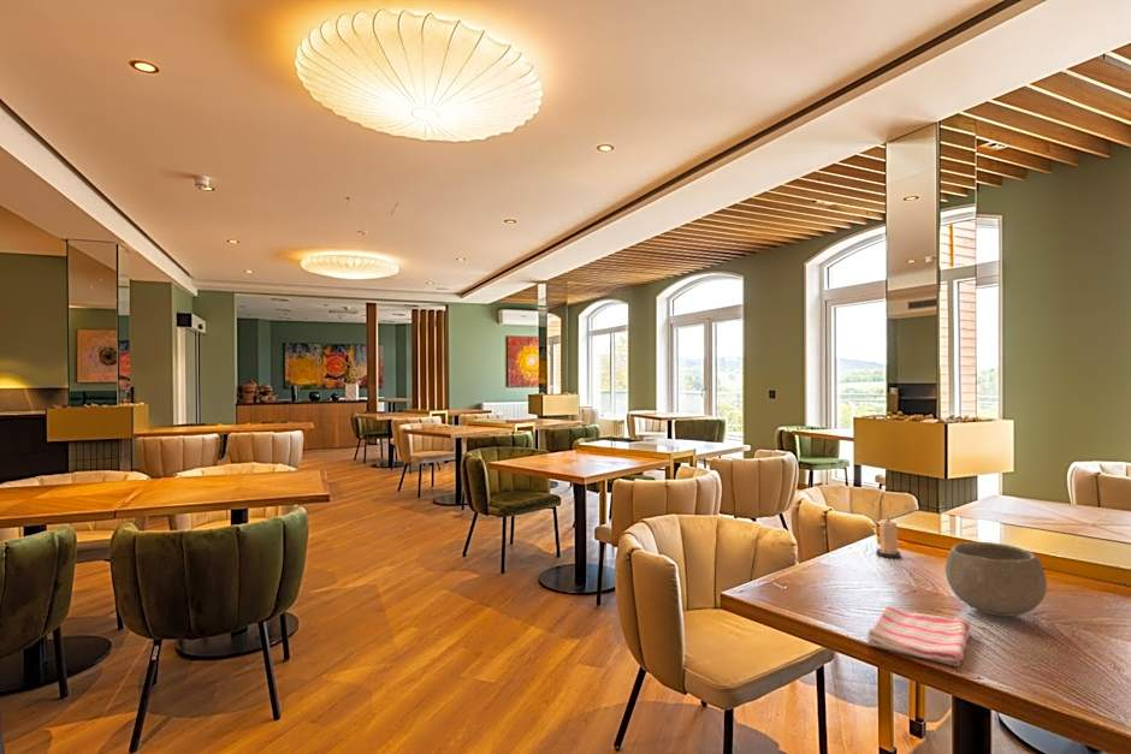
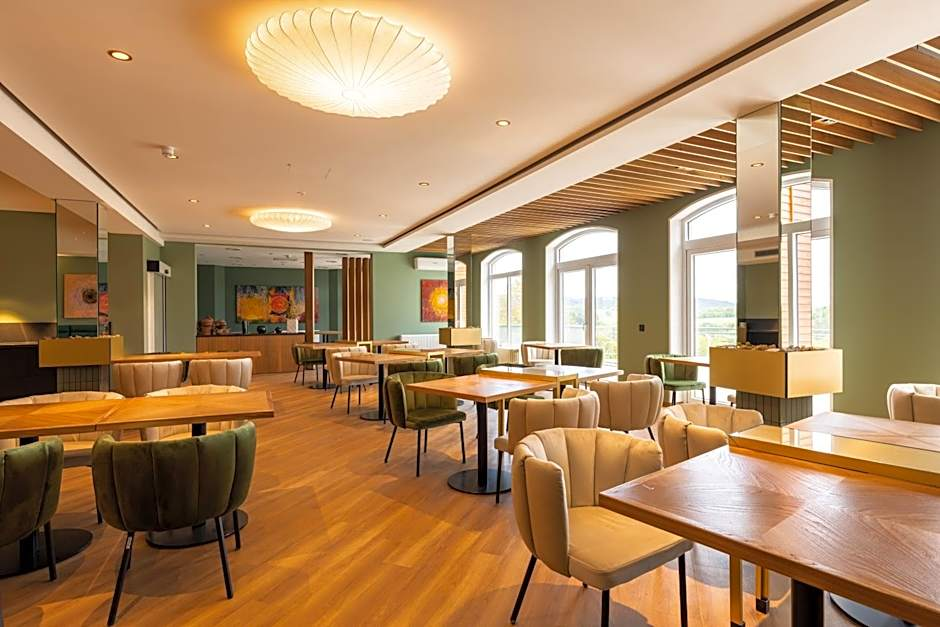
- bowl (994, 581)
- candle (888, 535)
- dish towel (919, 630)
